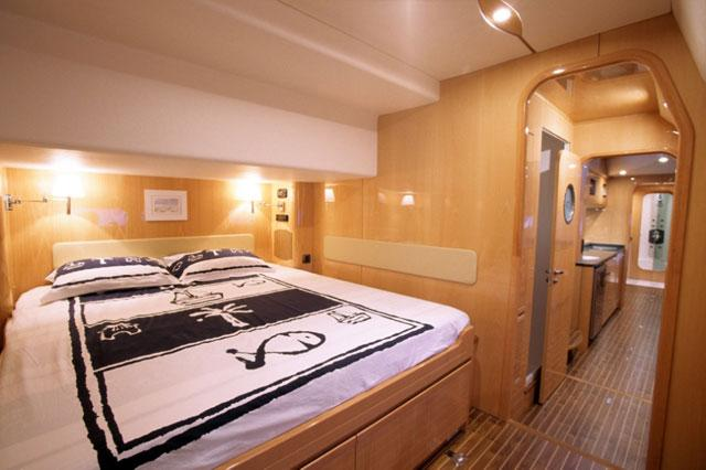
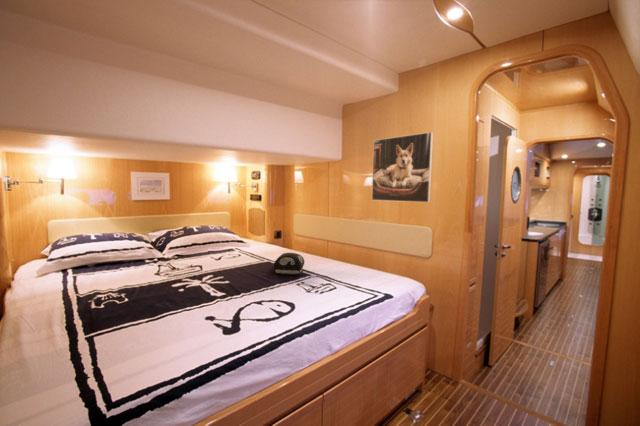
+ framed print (399, 169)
+ cushion (289, 262)
